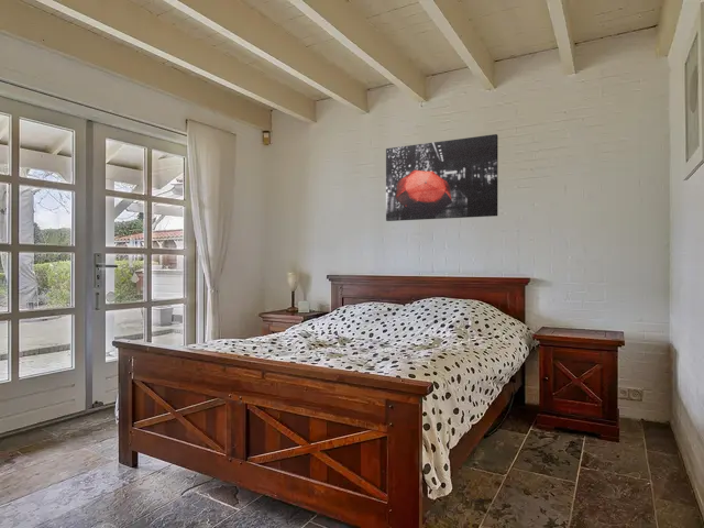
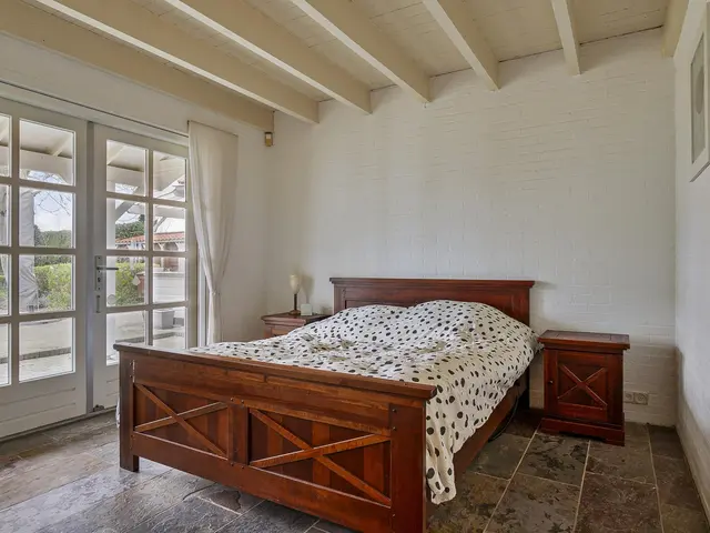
- wall art (438, 180)
